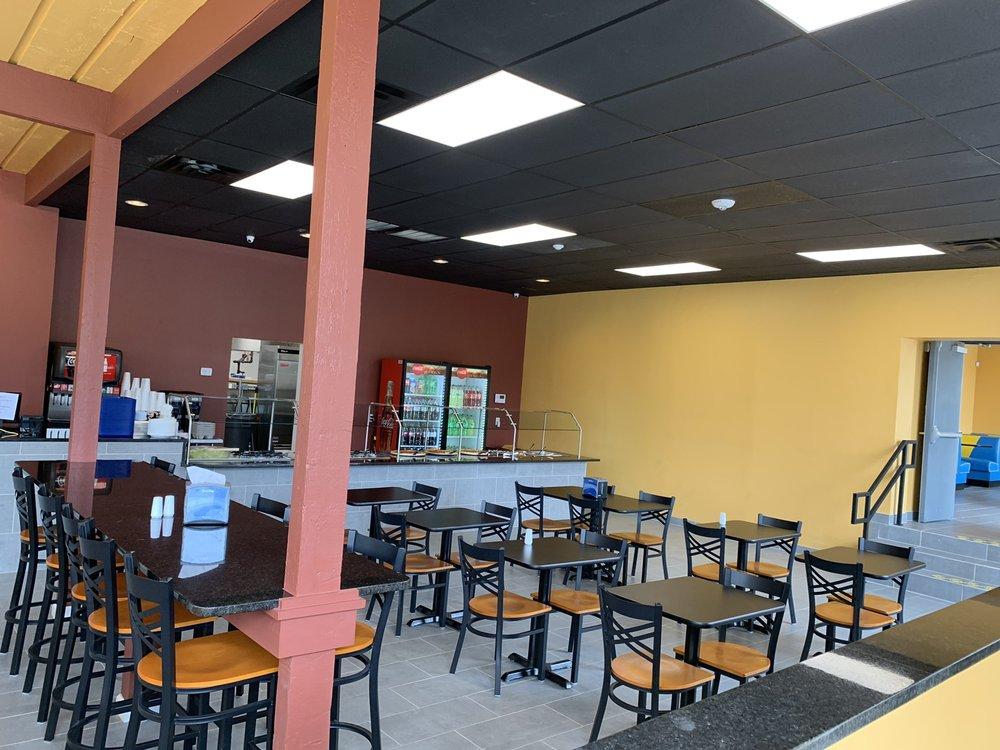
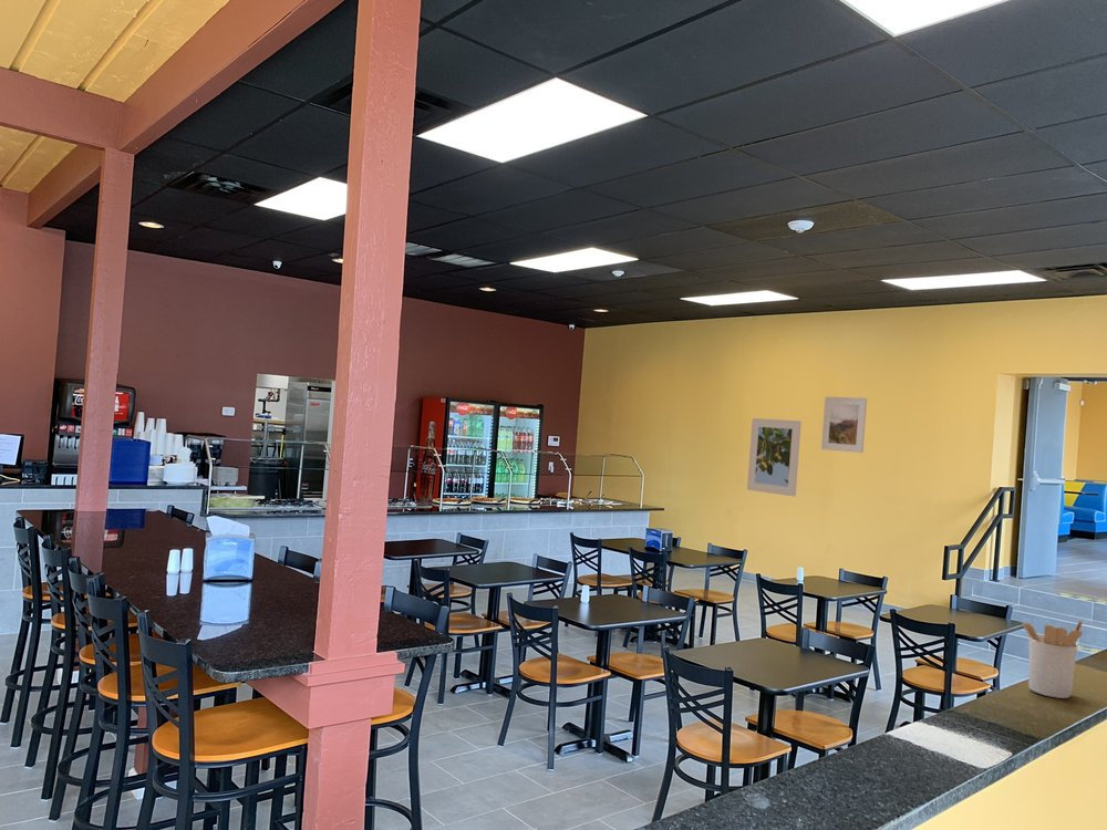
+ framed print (844, 424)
+ utensil holder (1055, 656)
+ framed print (773, 456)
